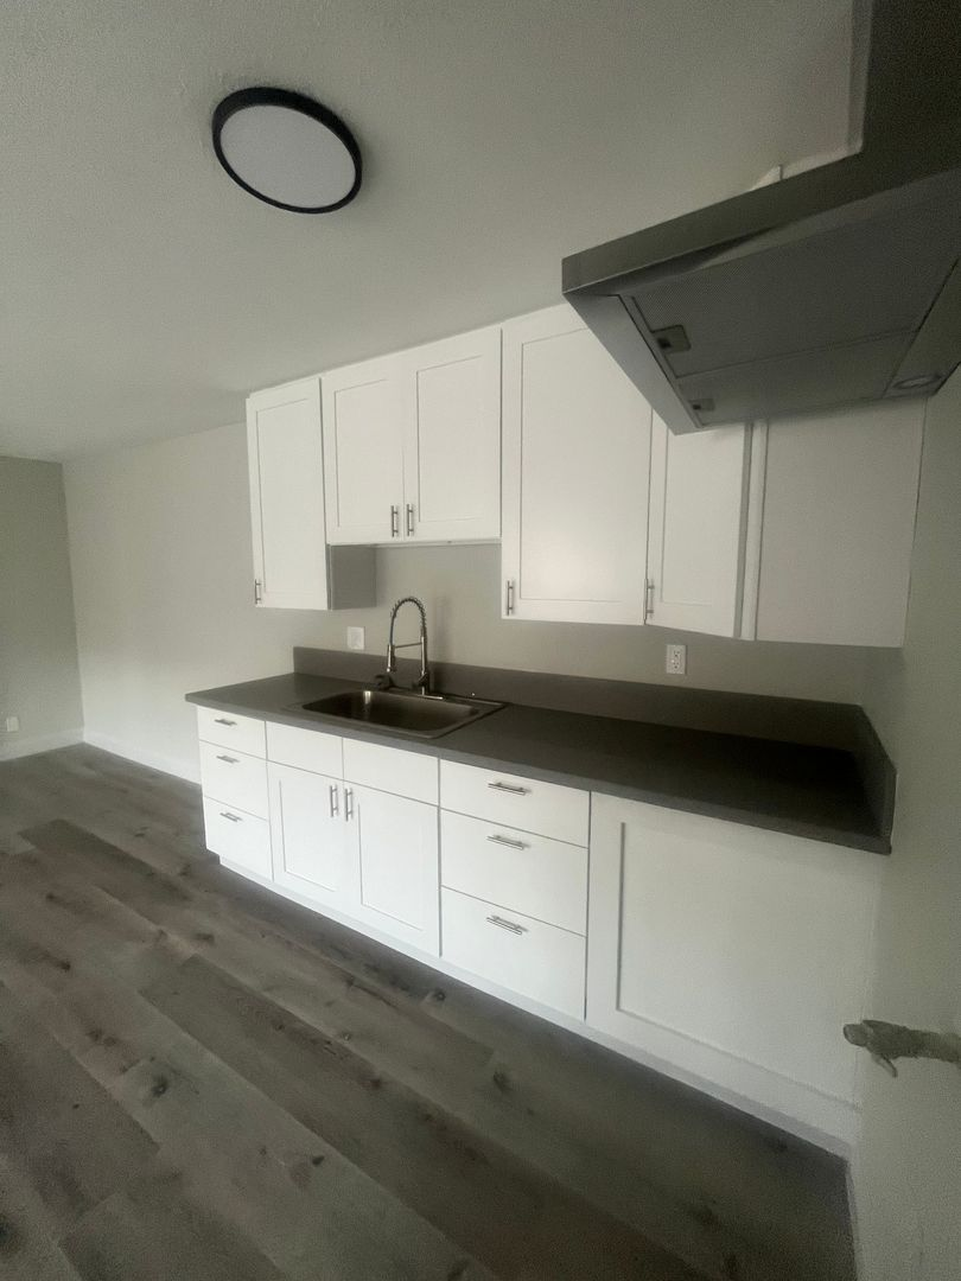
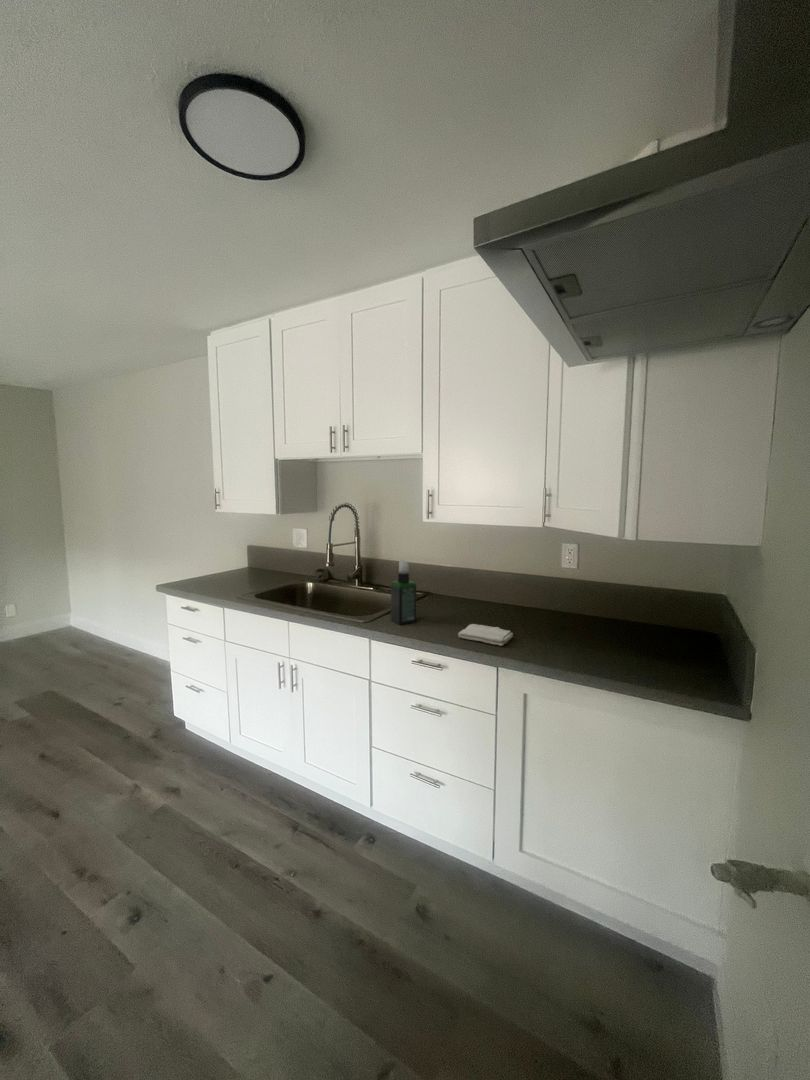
+ spray bottle (403, 591)
+ washcloth (485, 633)
